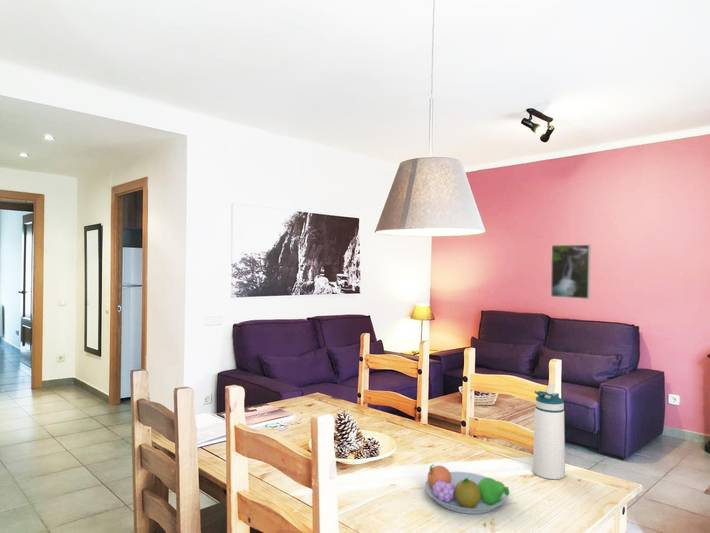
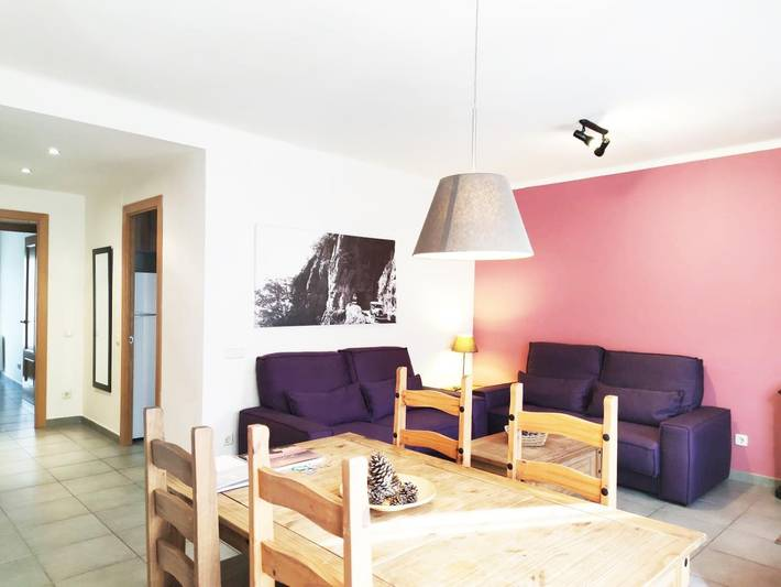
- water bottle (548, 430)
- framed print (570, 271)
- fruit bowl (467, 482)
